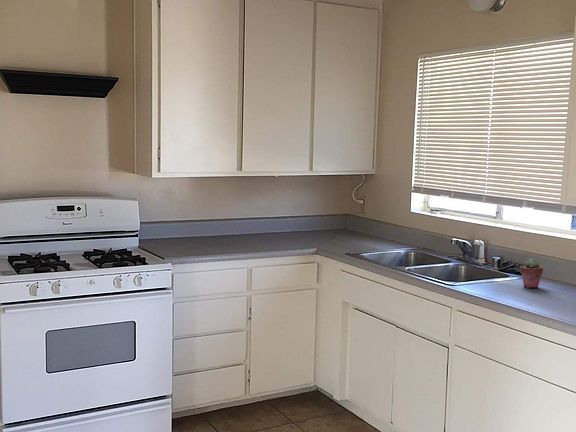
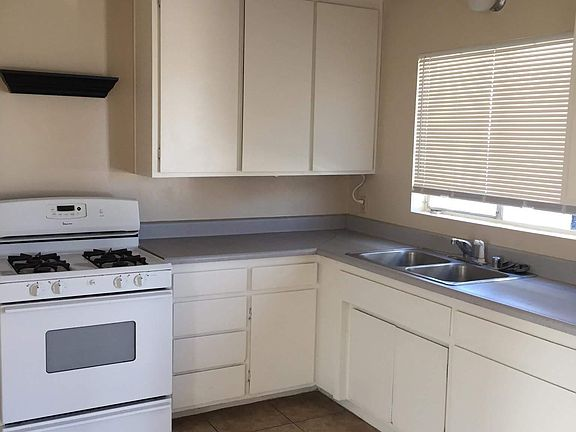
- potted succulent (531, 272)
